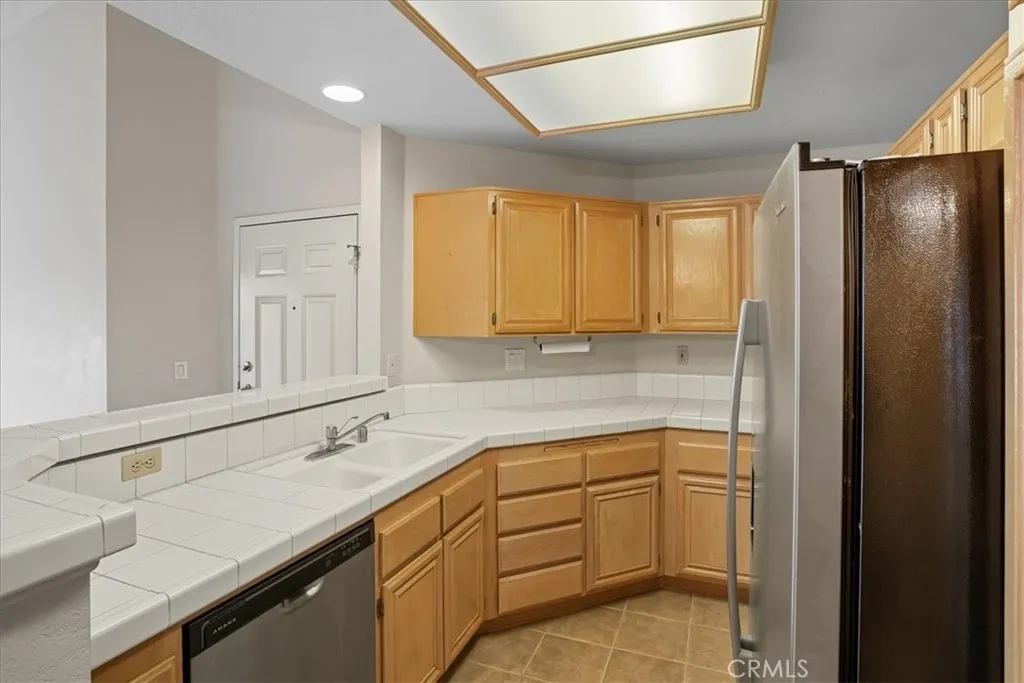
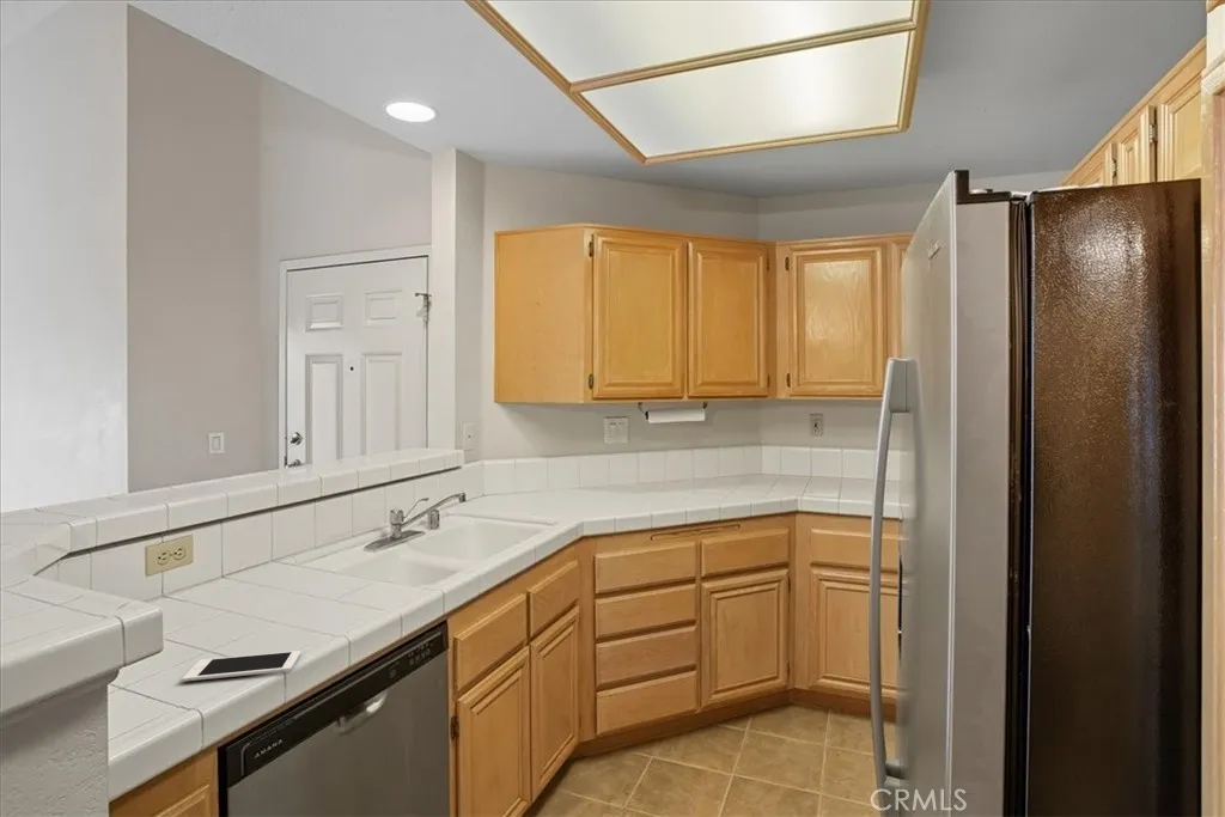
+ cell phone (244, 665)
